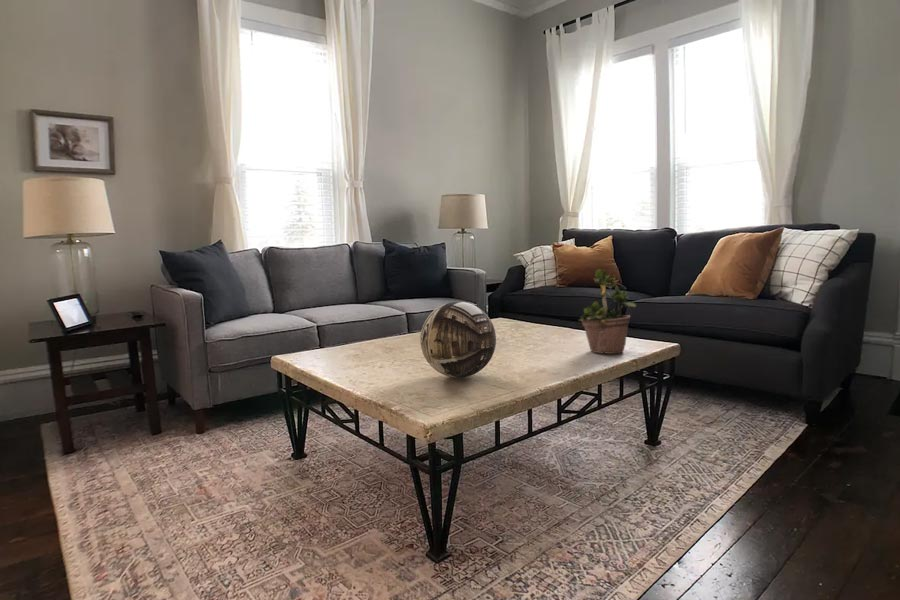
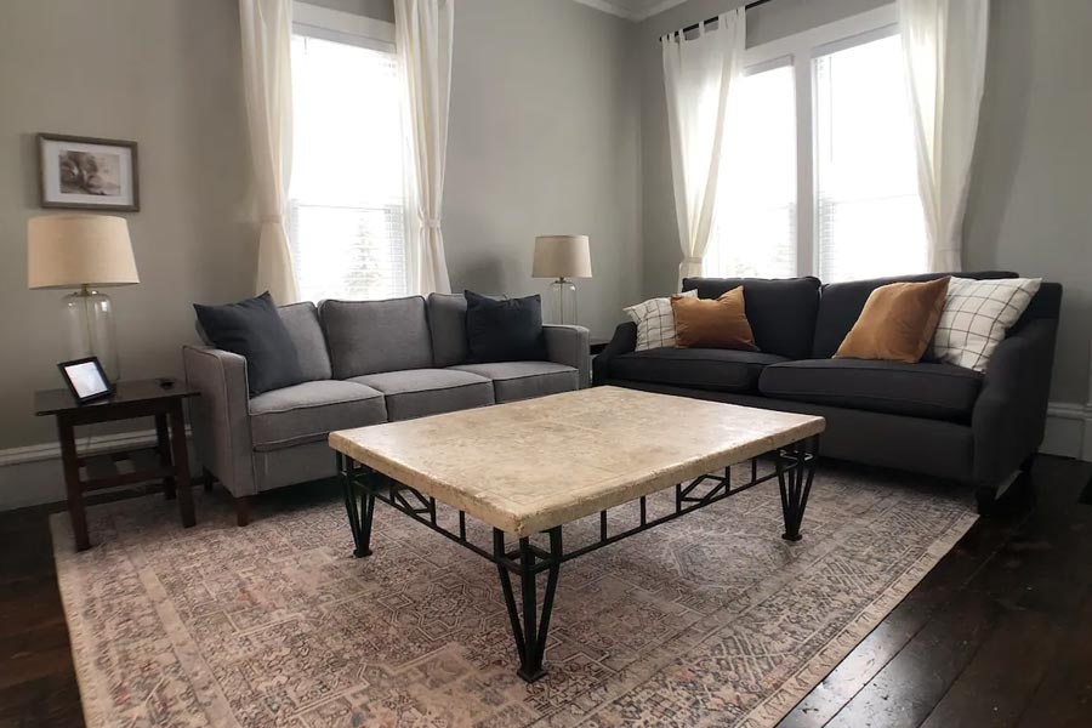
- potted plant (603, 306)
- decorative bowl (458, 339)
